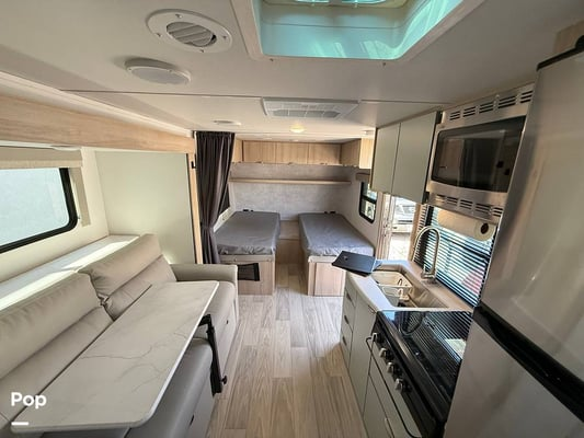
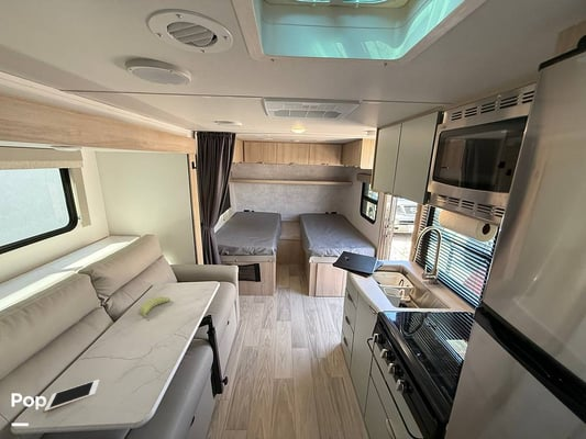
+ banana (154, 305)
+ cell phone (74, 394)
